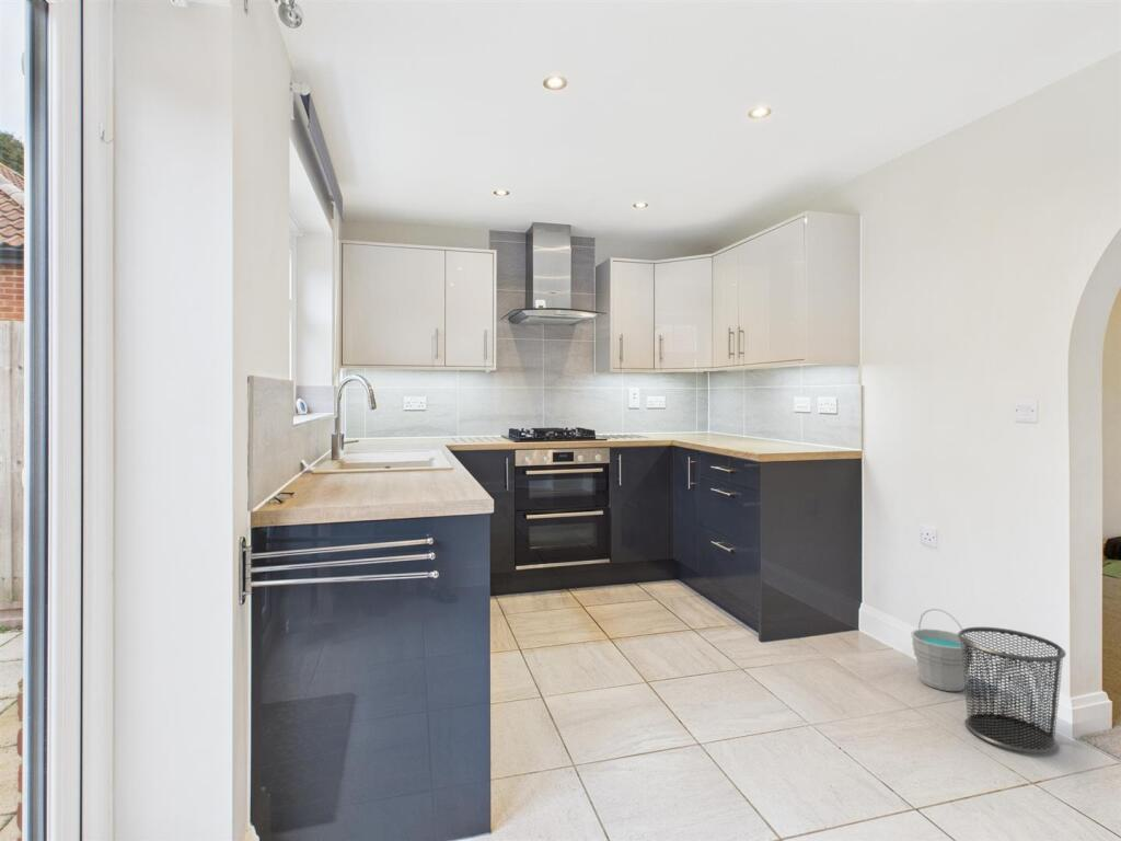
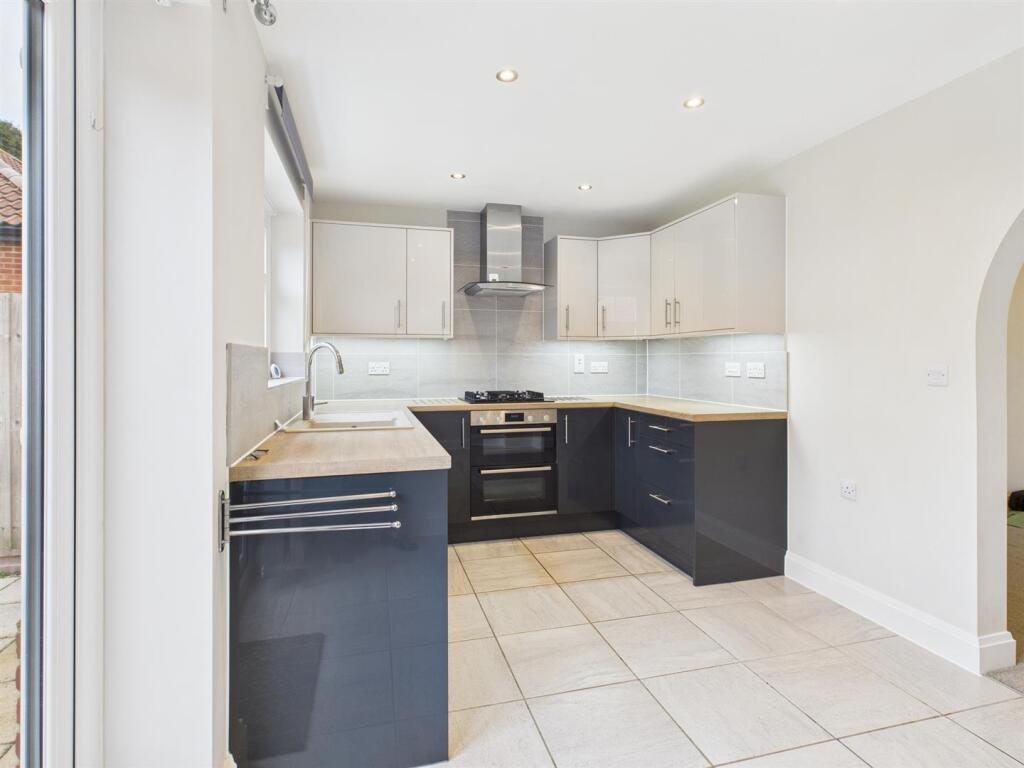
- waste bin (1009, 688)
- bucket (941, 646)
